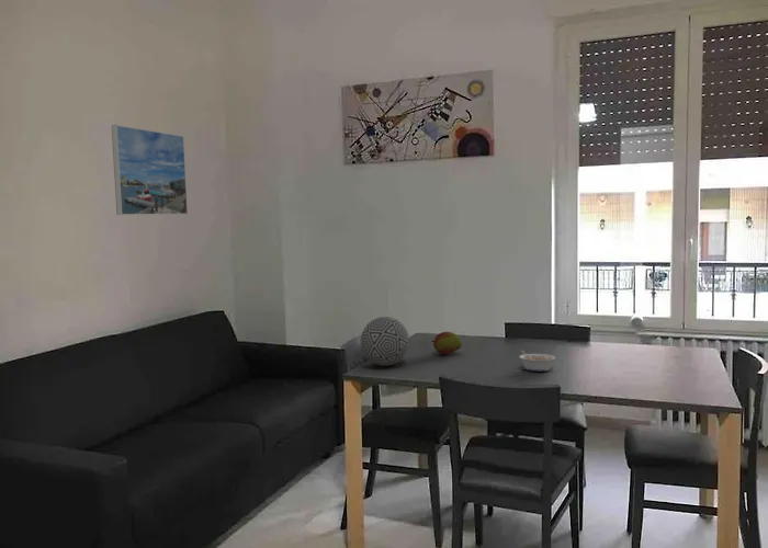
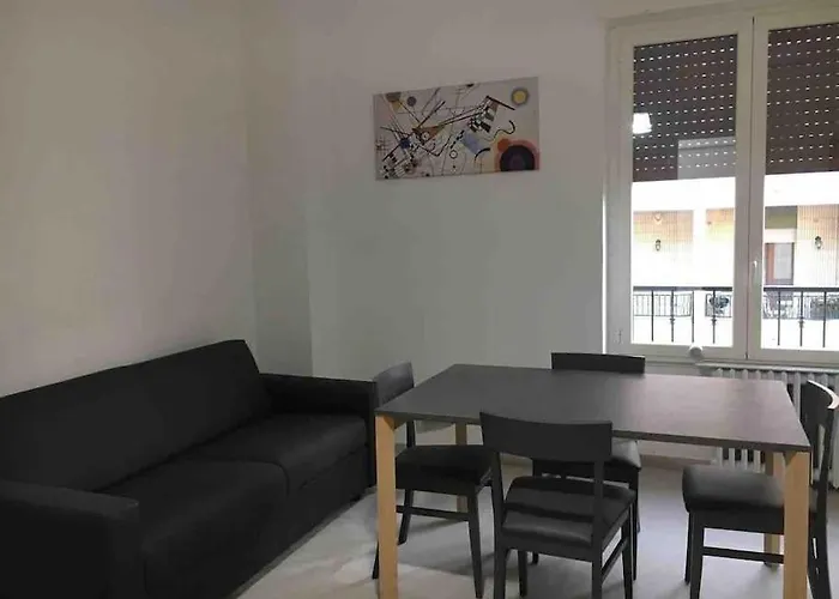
- legume (535, 362)
- decorative ball (384, 341)
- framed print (151, 172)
- fruit (447, 342)
